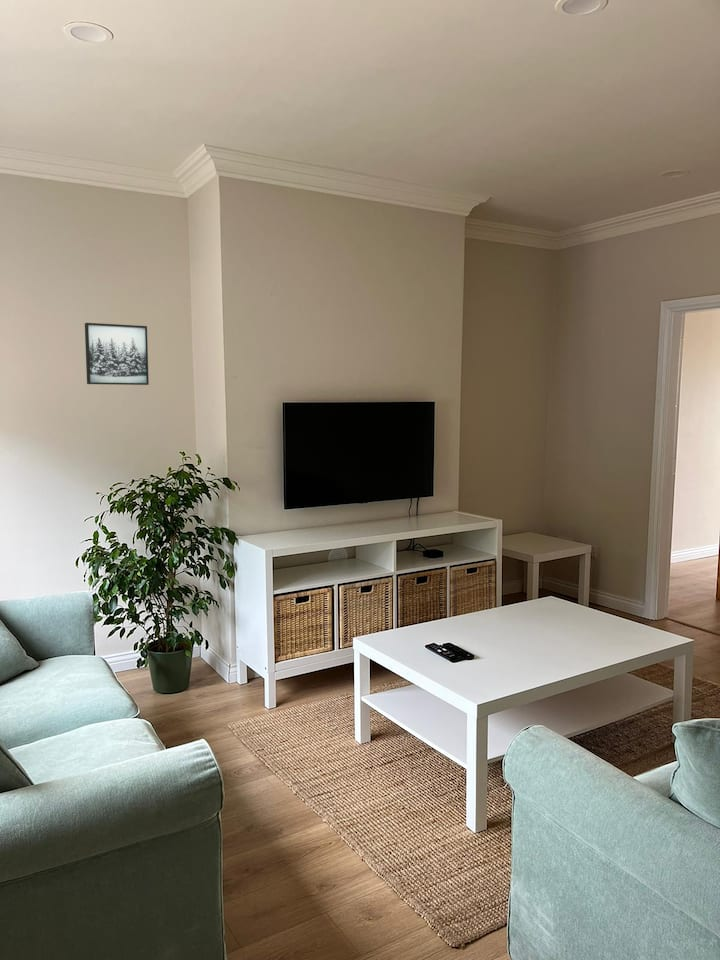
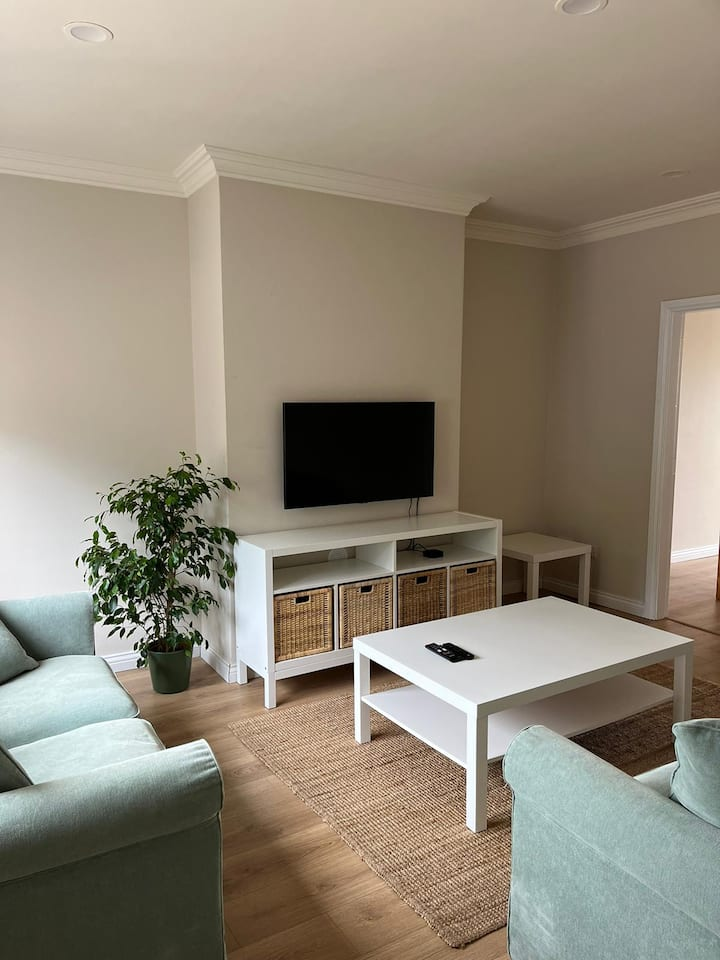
- wall art (117, 354)
